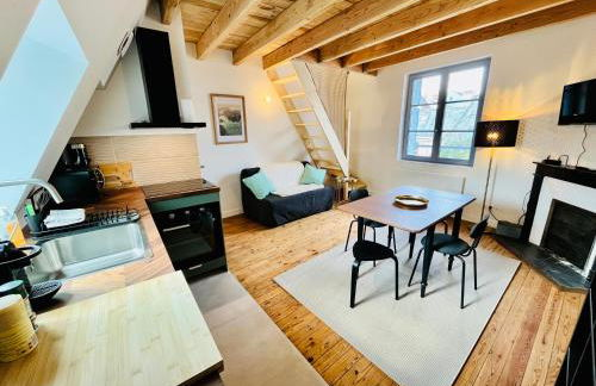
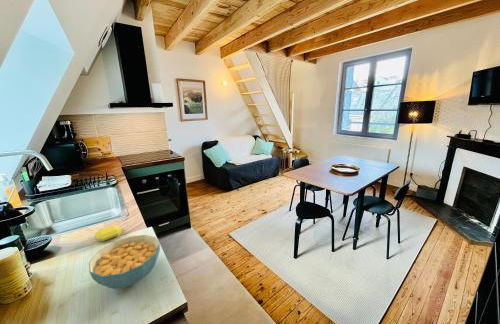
+ cereal bowl (128, 265)
+ soap bar (108, 232)
